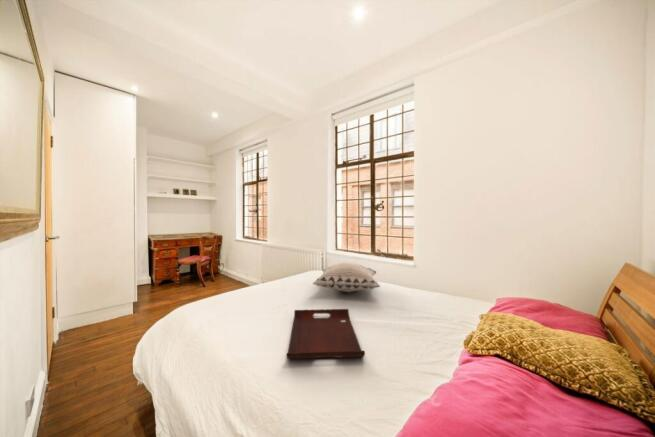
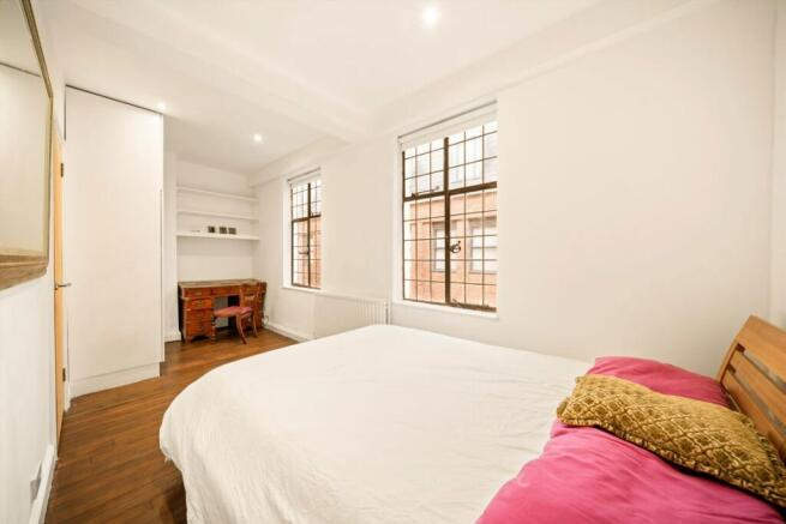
- serving tray (323, 331)
- decorative pillow (347, 276)
